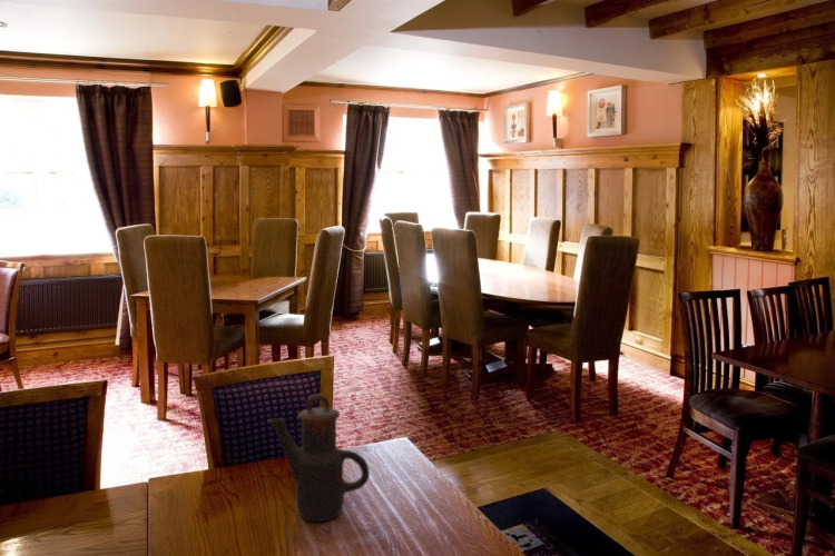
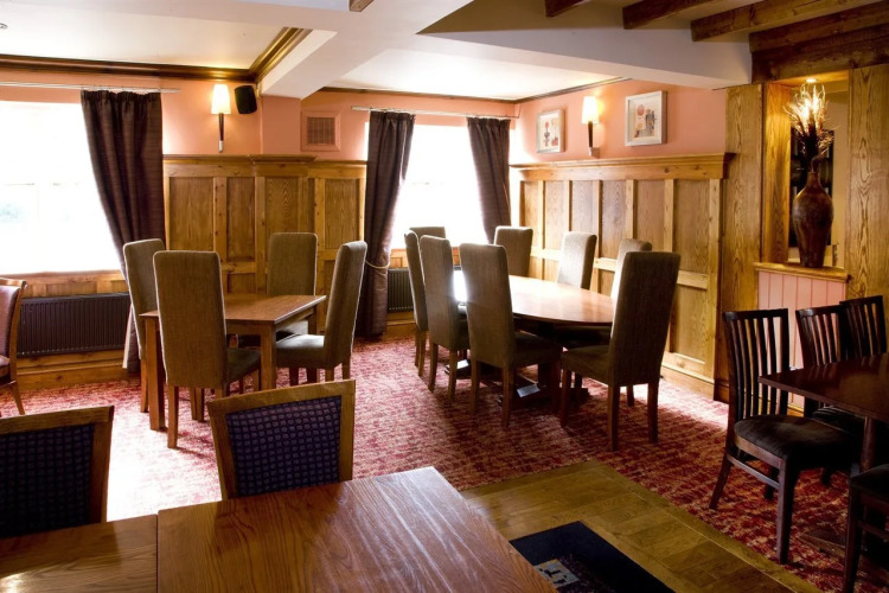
- teapot (318, 454)
